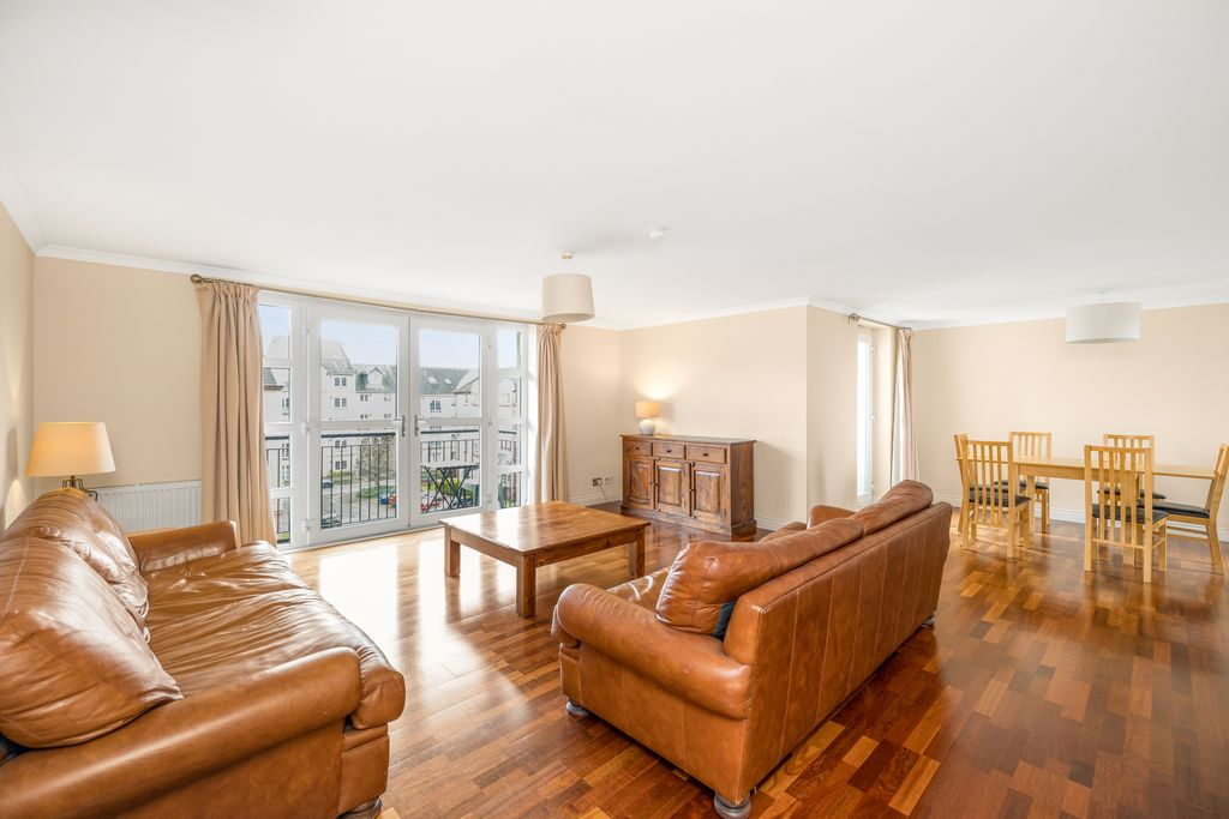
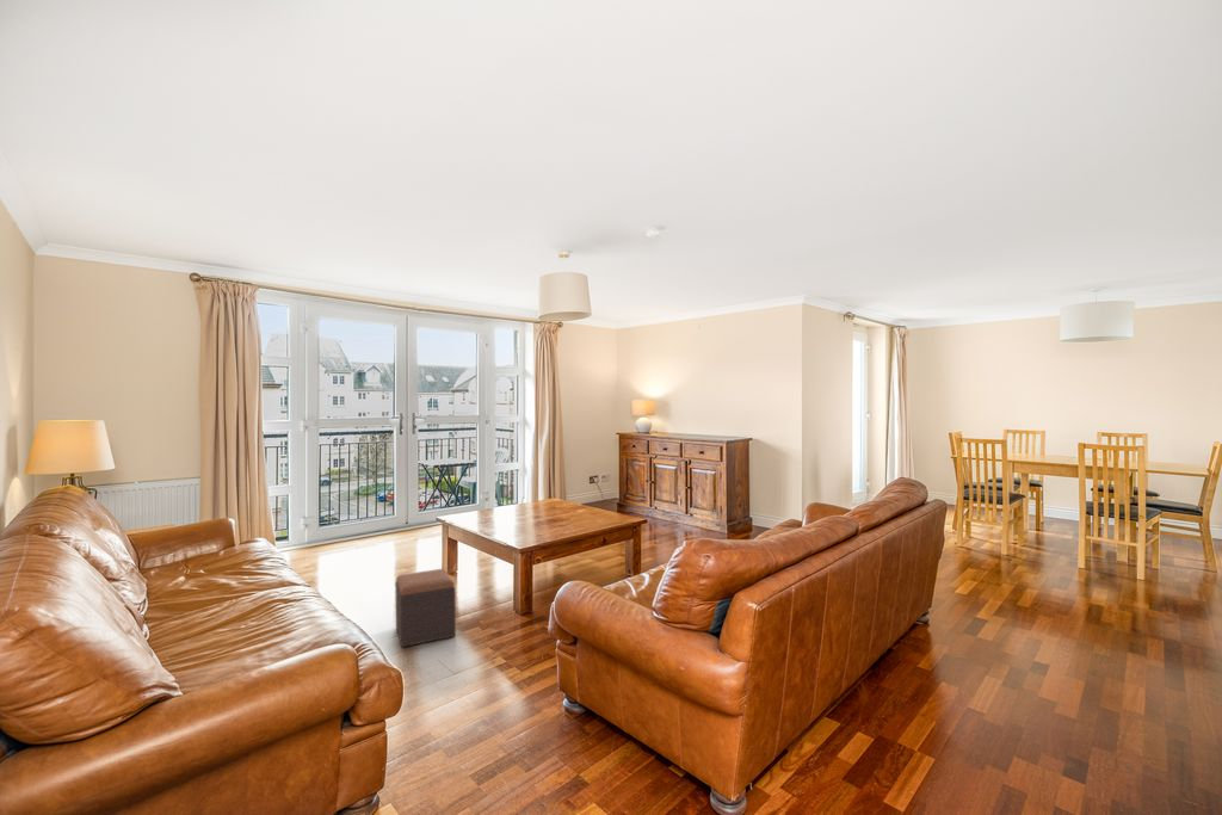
+ footstool (425, 604)
